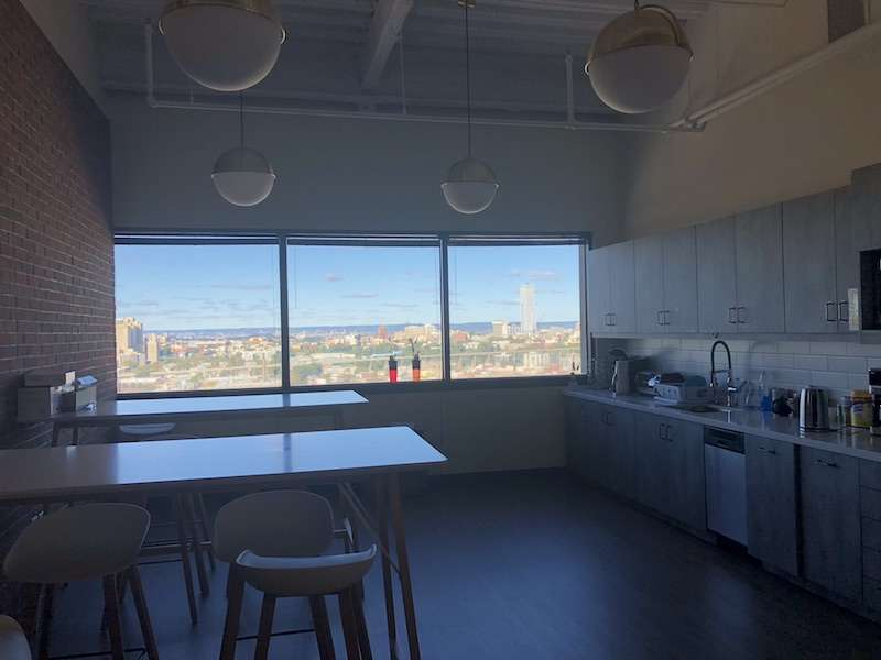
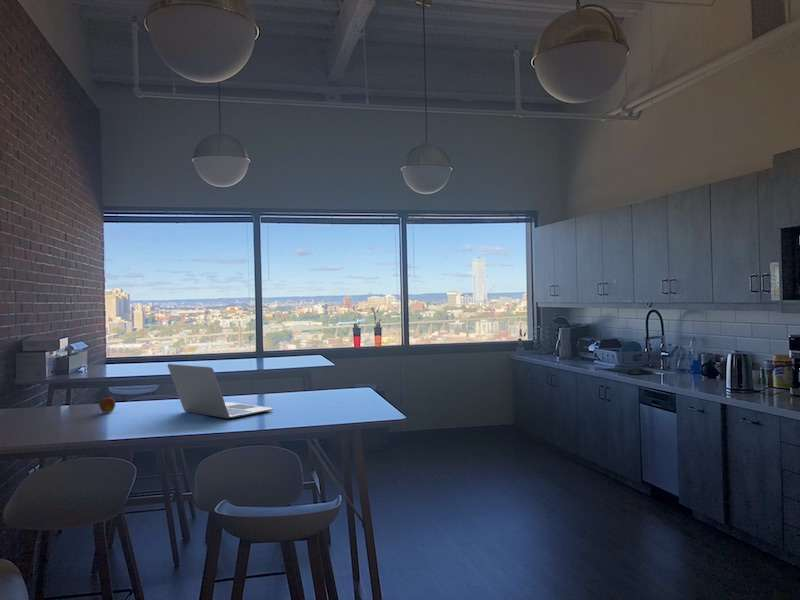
+ laptop (219, 388)
+ fruit (107, 404)
